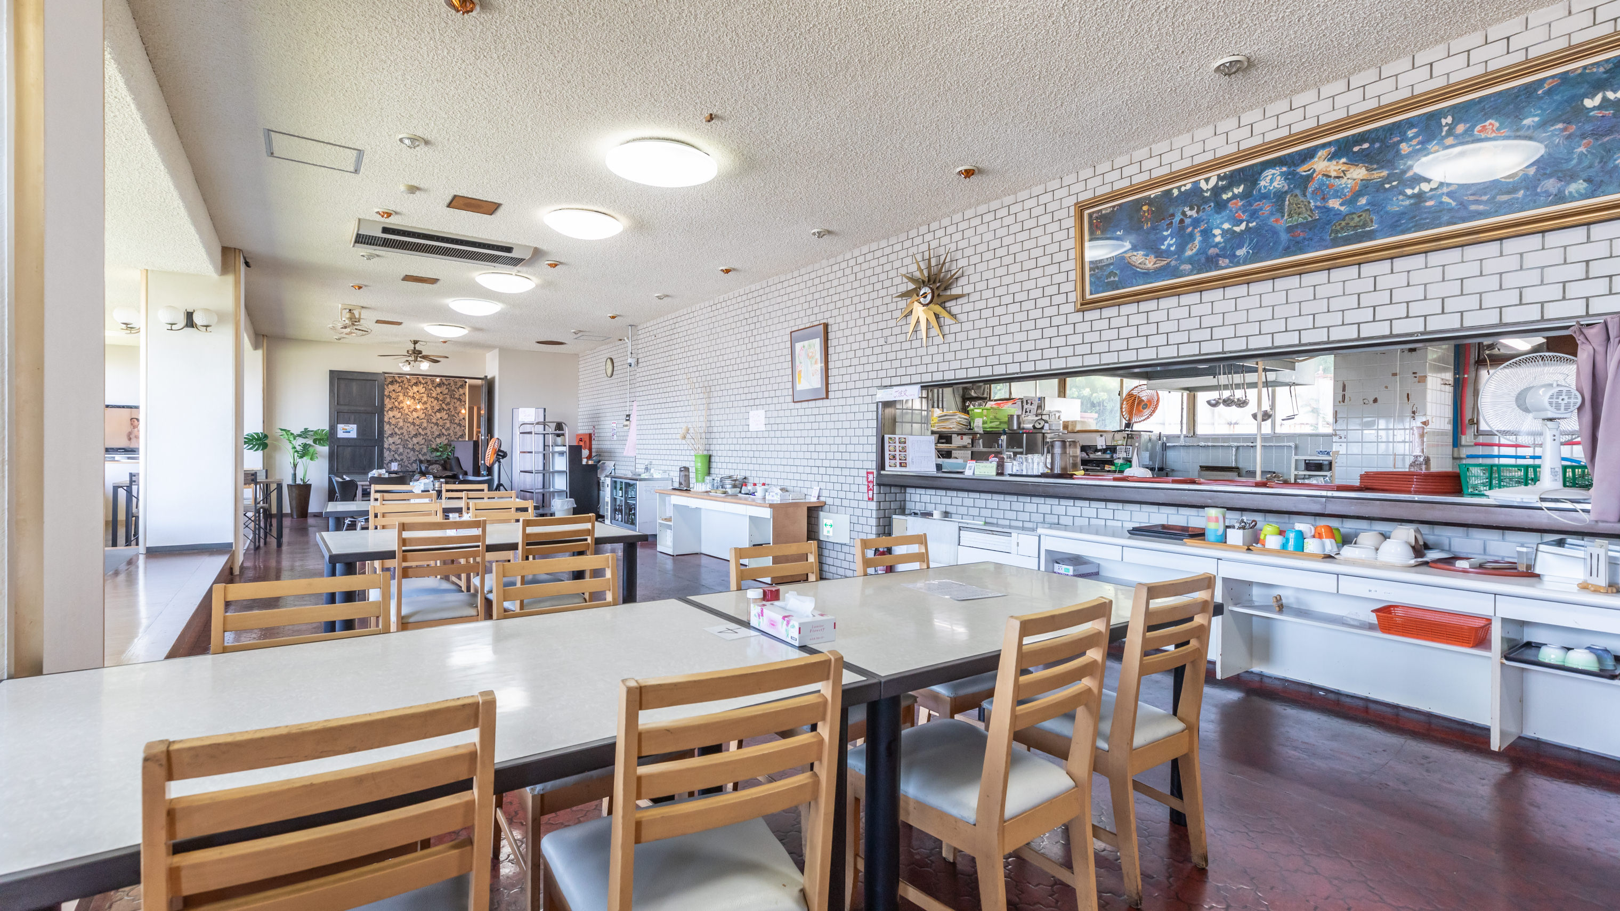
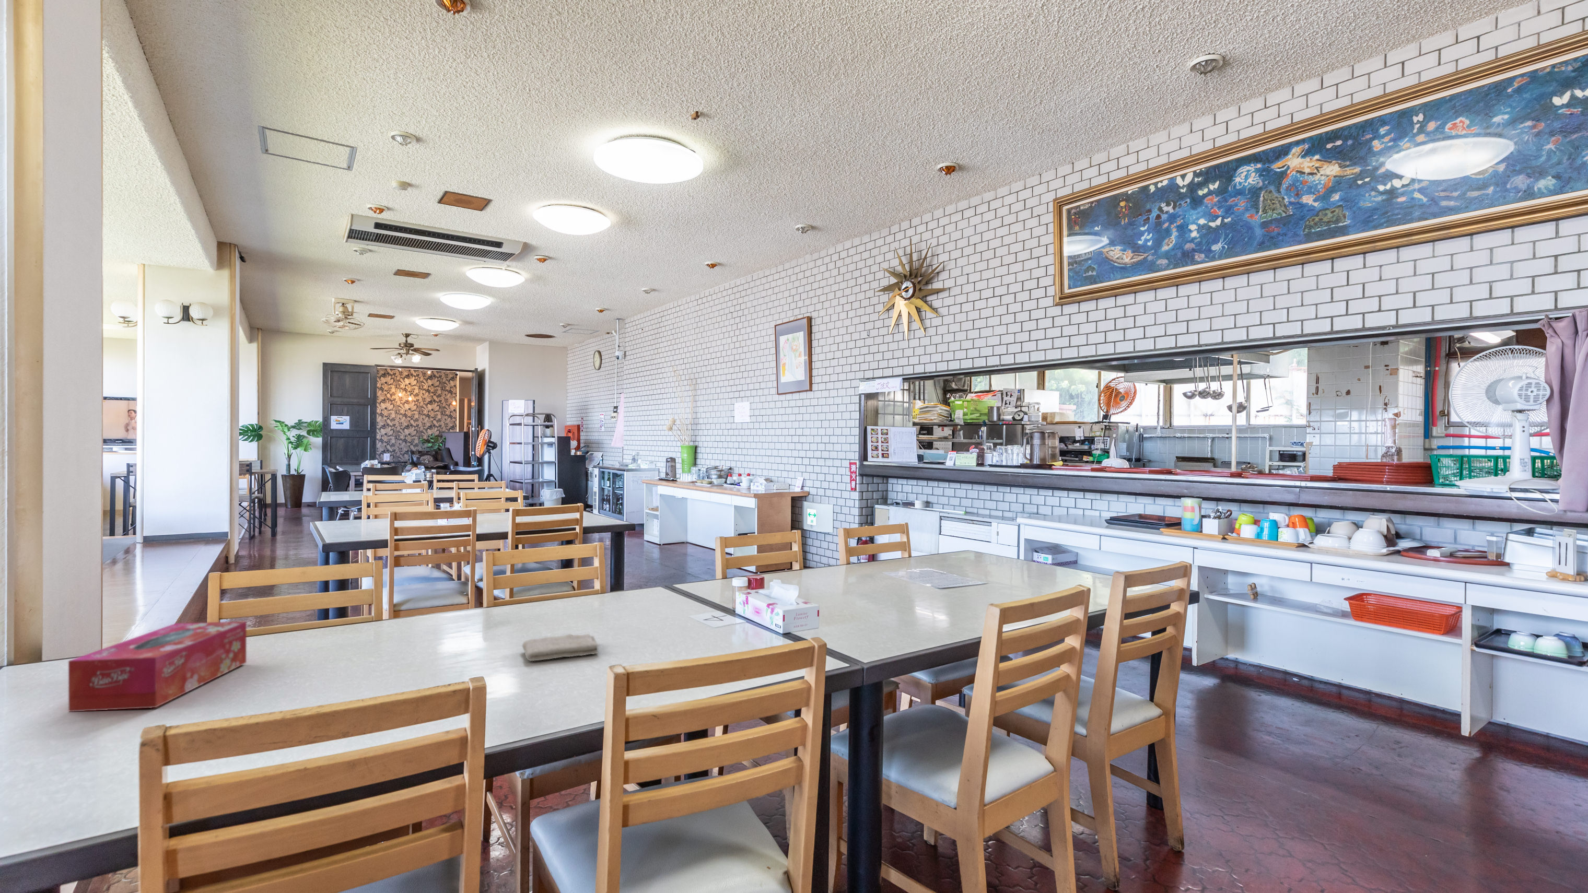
+ tissue box (166, 662)
+ washcloth (561, 645)
